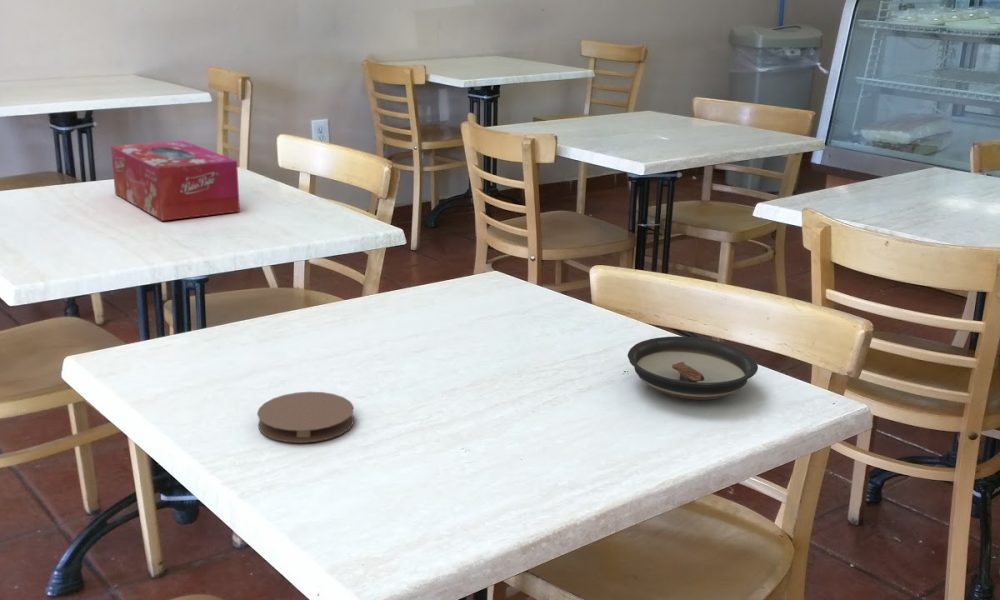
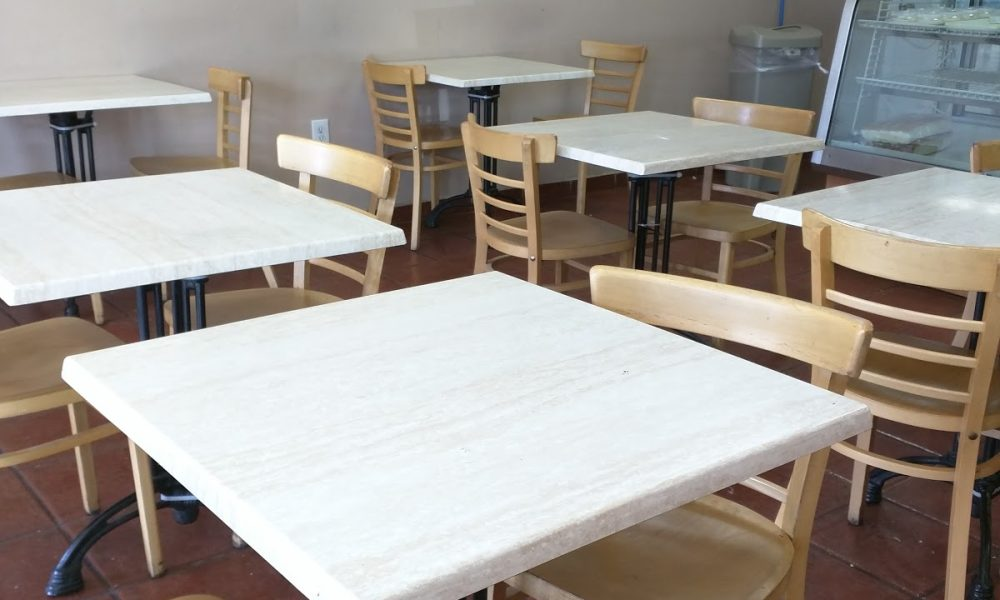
- coaster (306, 416)
- tissue box (173, 177)
- saucer (690, 373)
